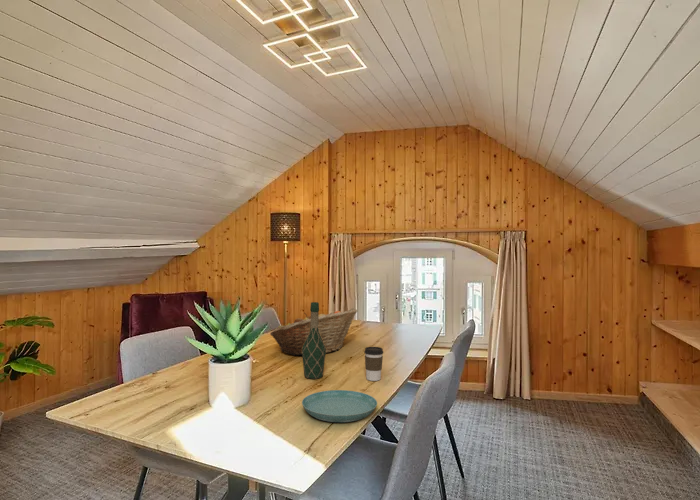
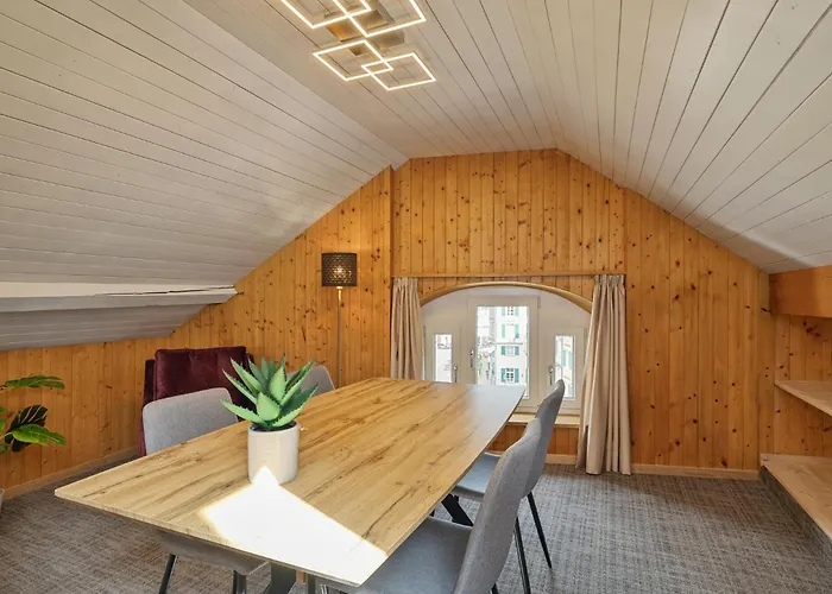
- wine bottle (314, 339)
- fruit basket (318, 327)
- coffee cup (373, 363)
- saucer (339, 406)
